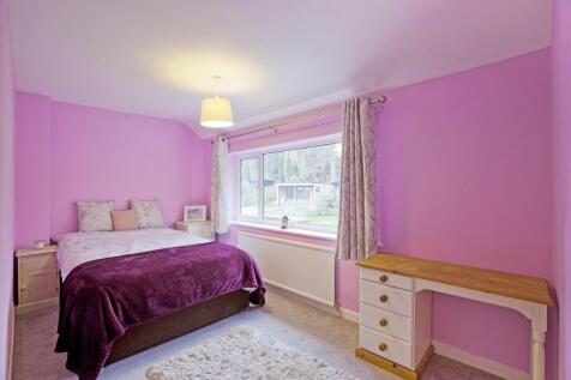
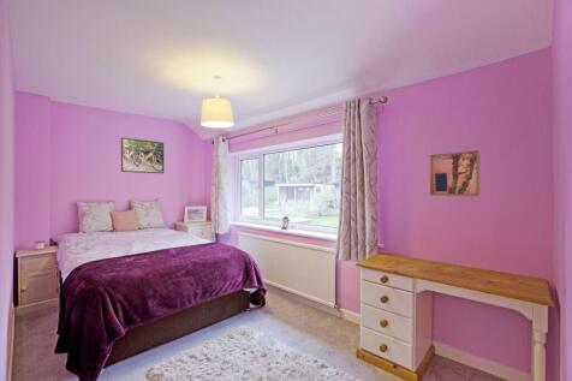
+ wall art (453, 174)
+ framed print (143, 156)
